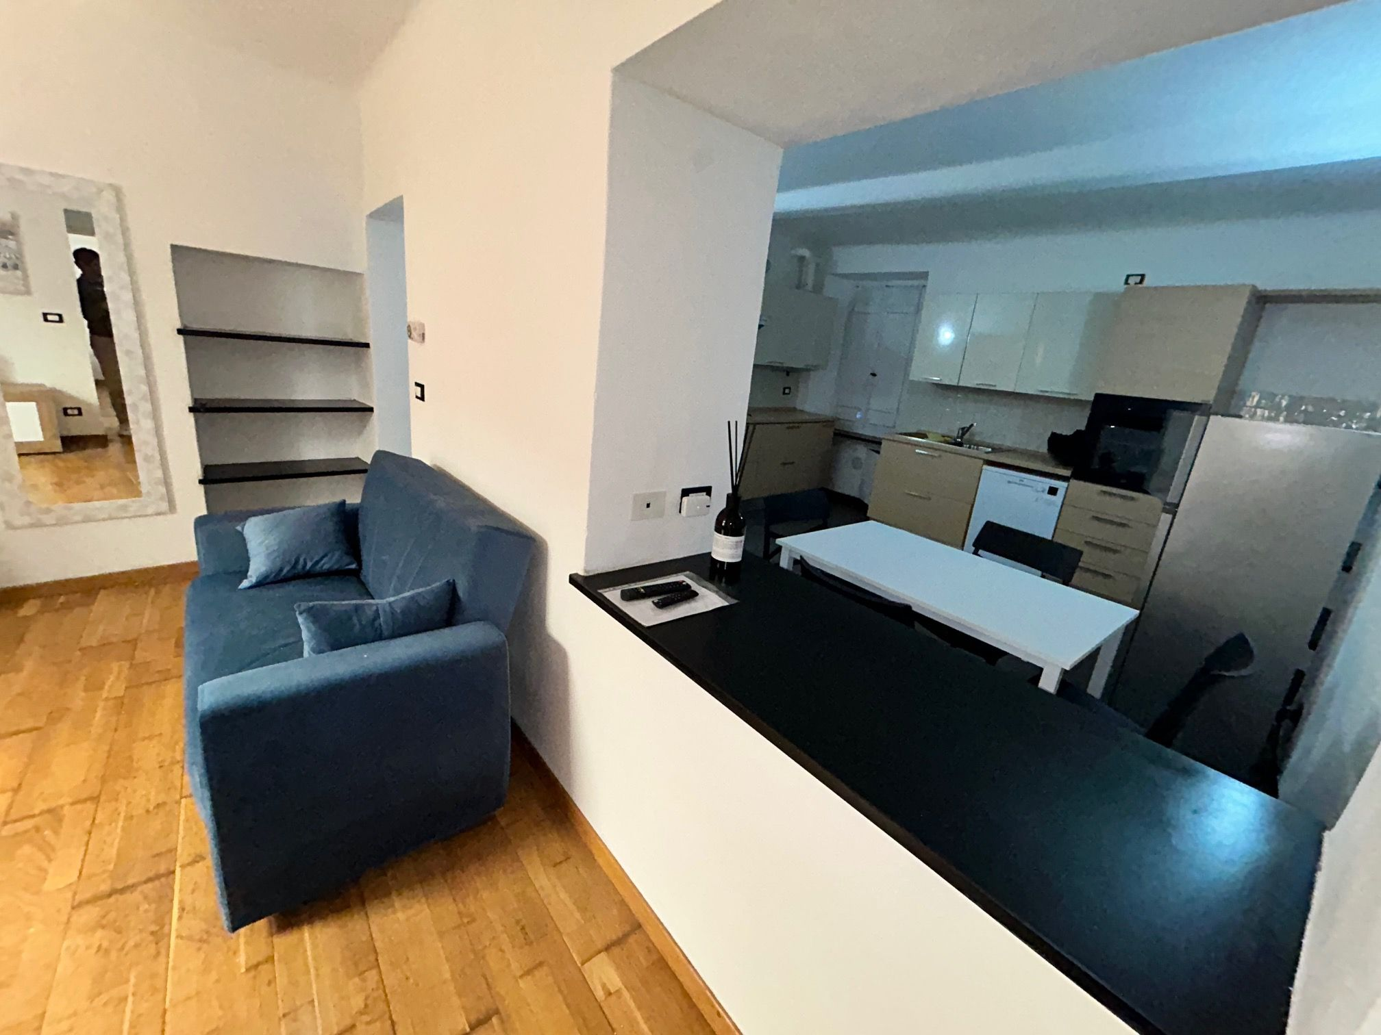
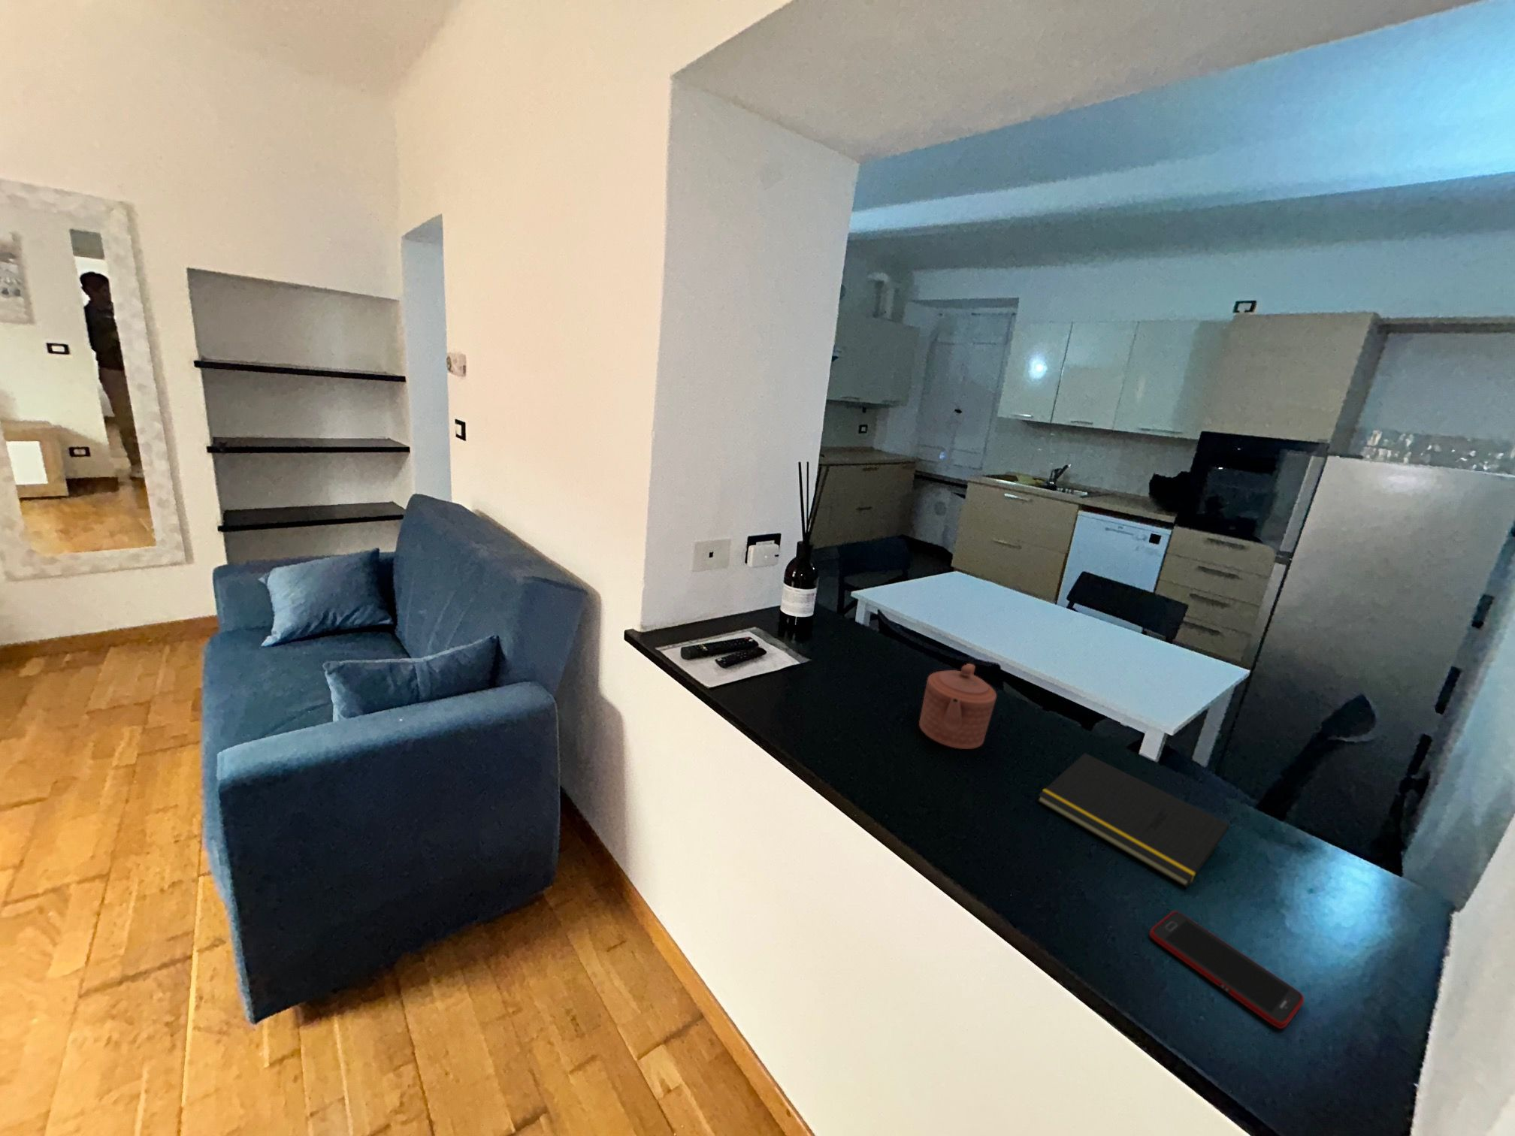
+ cell phone (1223, 964)
+ notepad (1130, 811)
+ teapot (958, 699)
